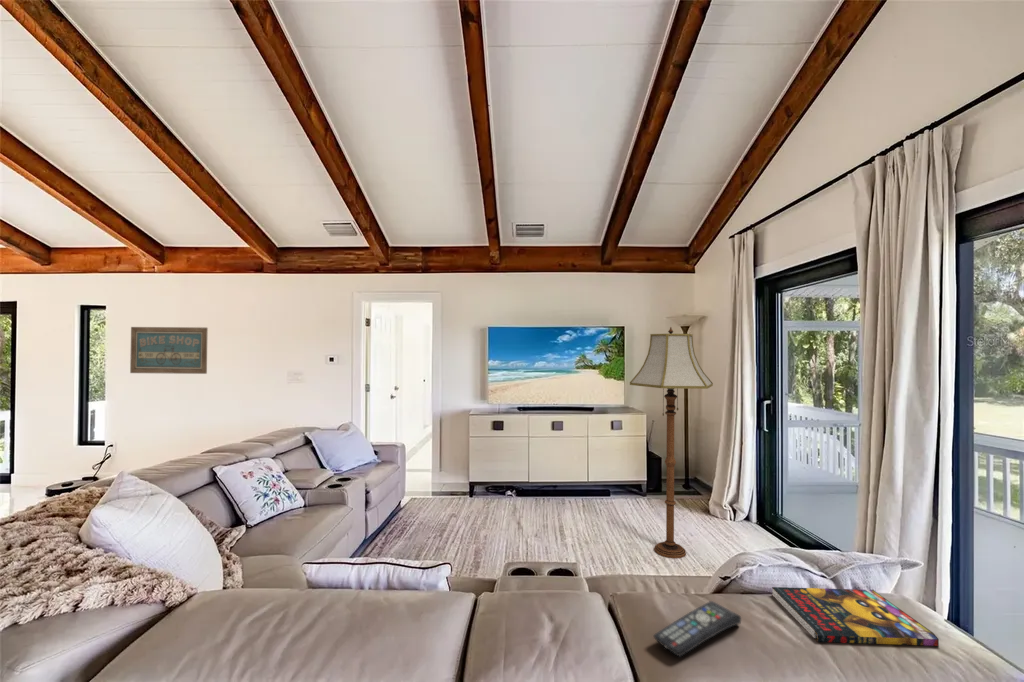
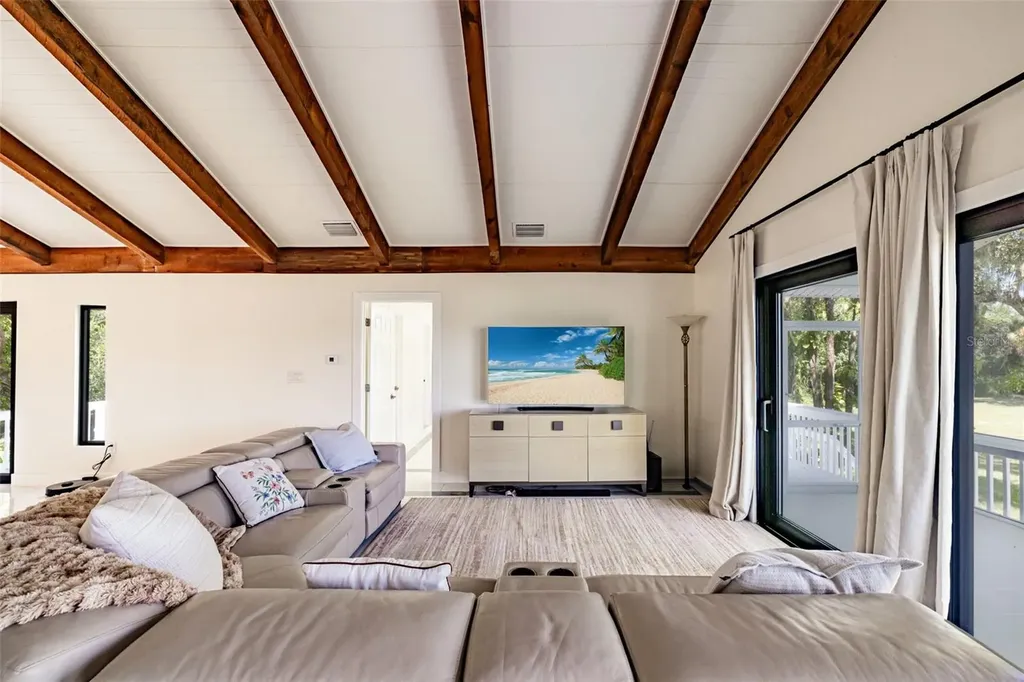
- remote control (699, 626)
- floor lamp (670, 438)
- wall art (169, 350)
- book (847, 614)
